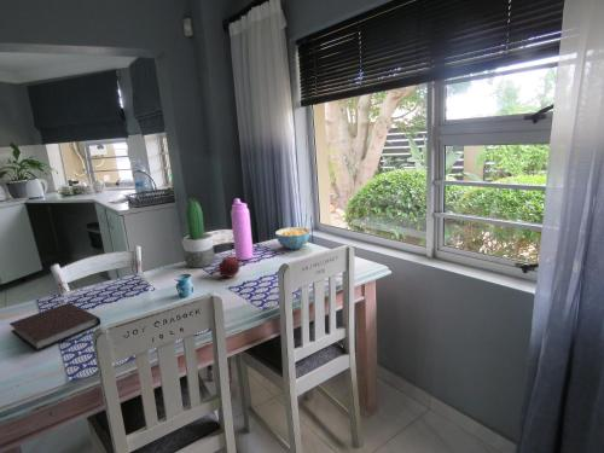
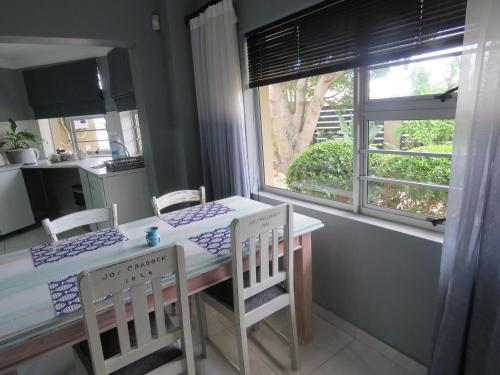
- cereal bowl (294, 239)
- potted cactus (196, 231)
- water bottle (242, 228)
- fruit (228, 266)
- notebook (54, 324)
